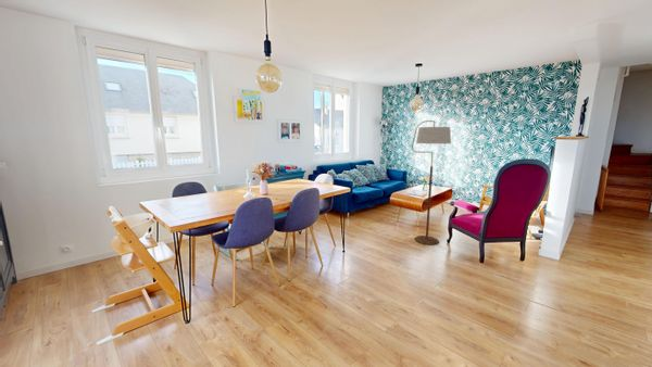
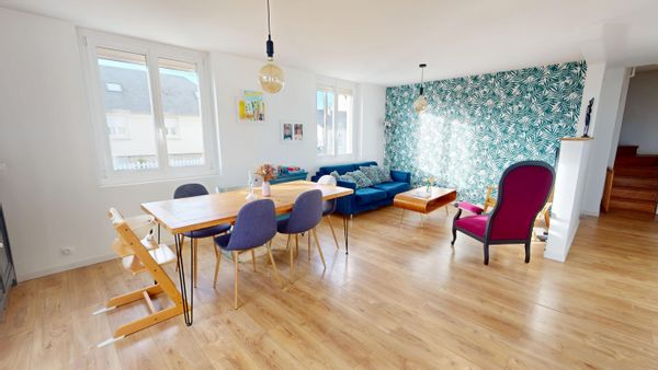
- floor lamp (429, 182)
